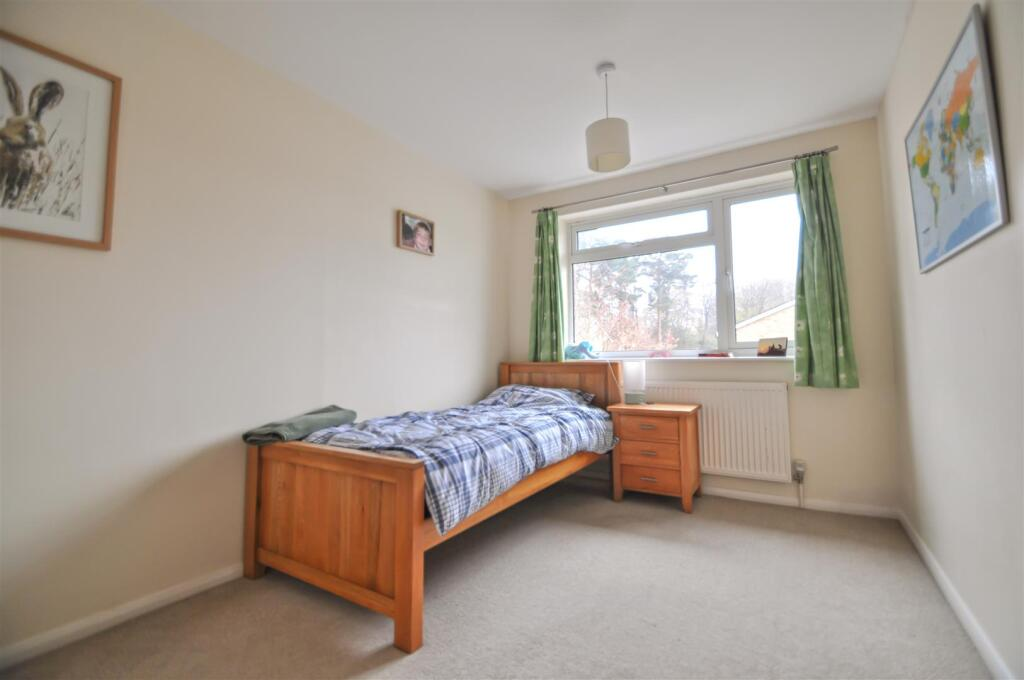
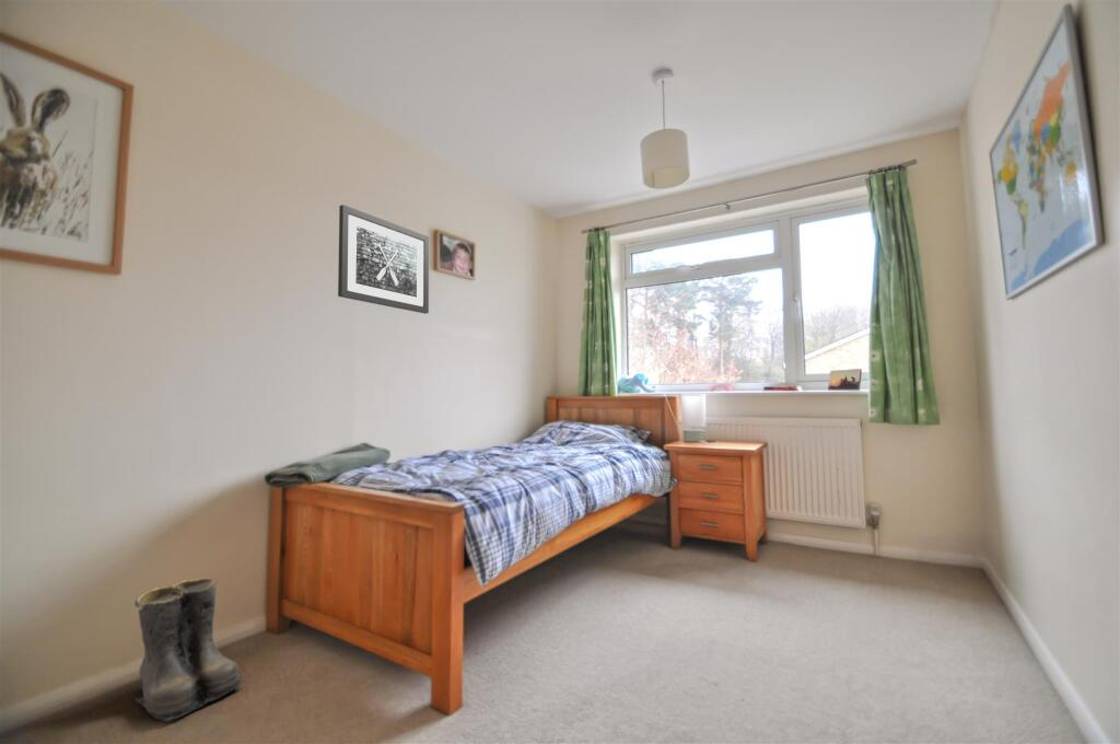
+ wall art (387, 264)
+ boots (186, 640)
